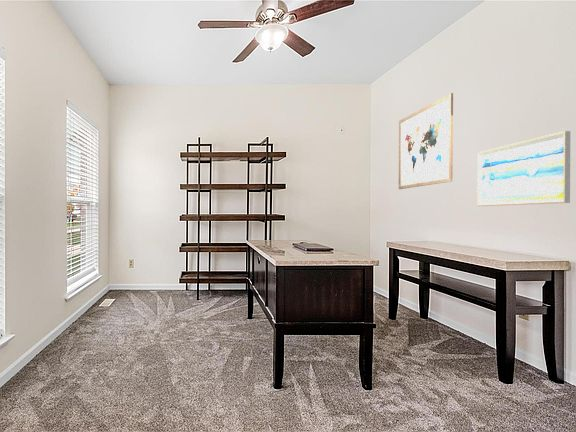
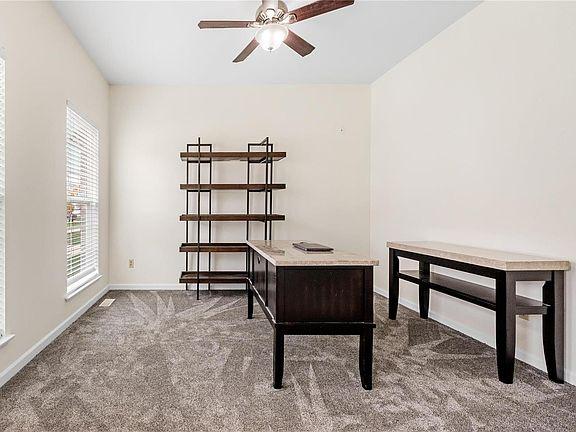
- wall art (422, 147)
- wall art (516, 174)
